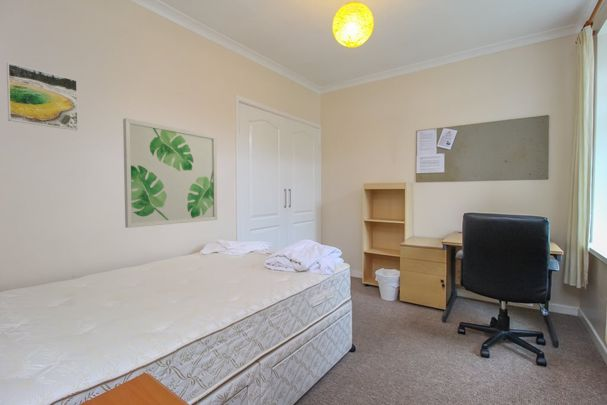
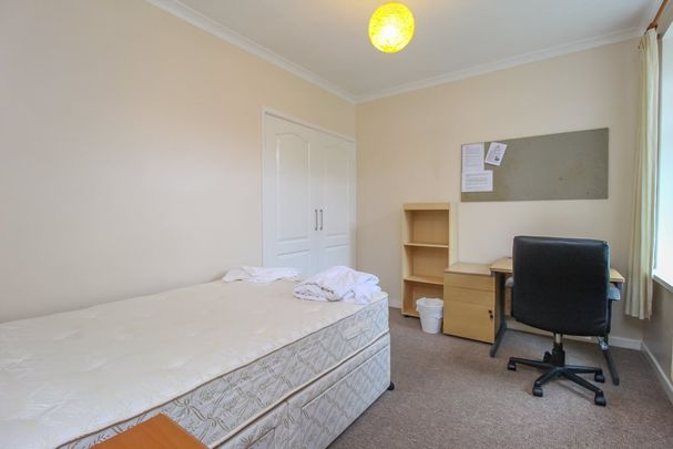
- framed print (44, 99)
- wall art (176, 176)
